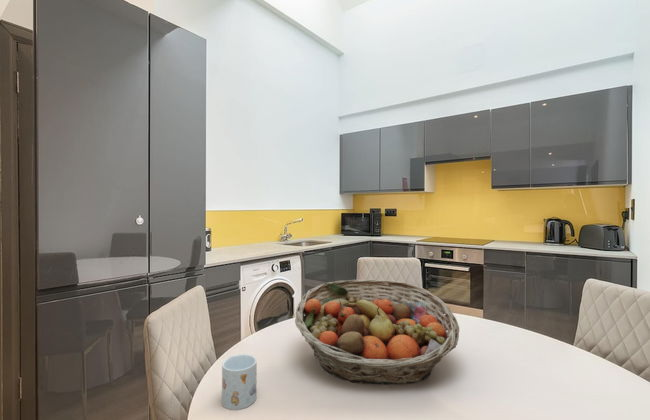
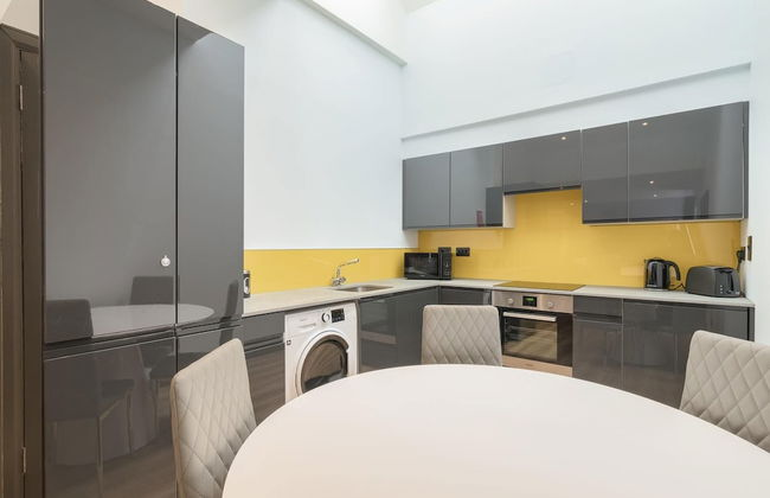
- mug (241, 376)
- fruit basket (373, 325)
